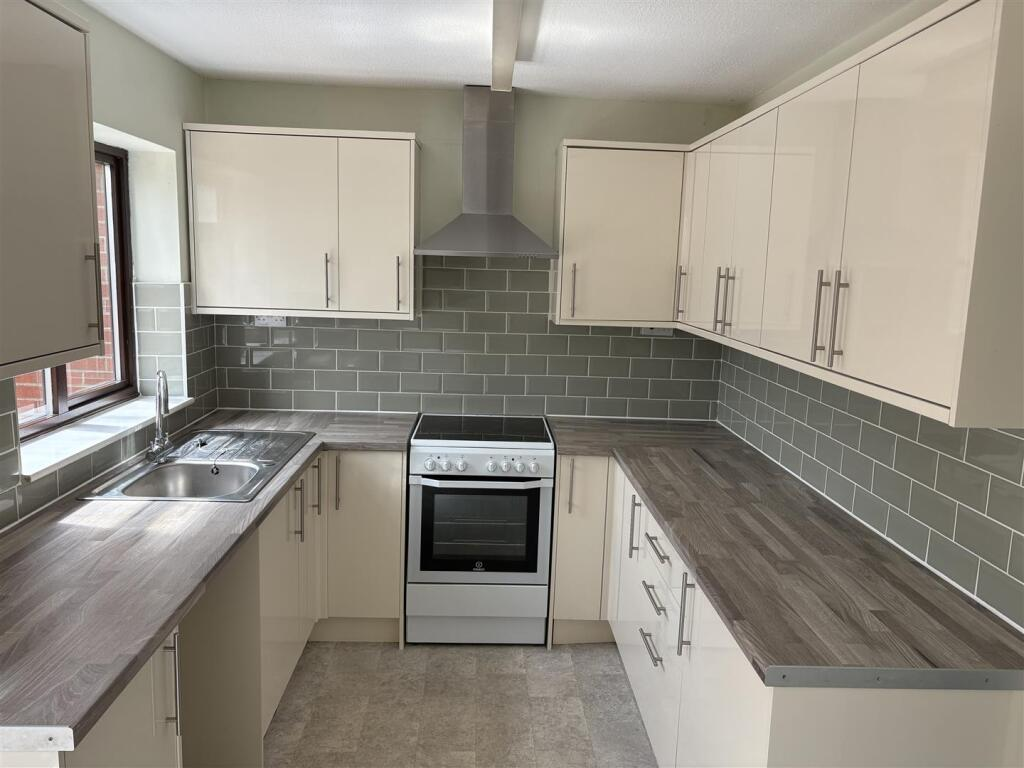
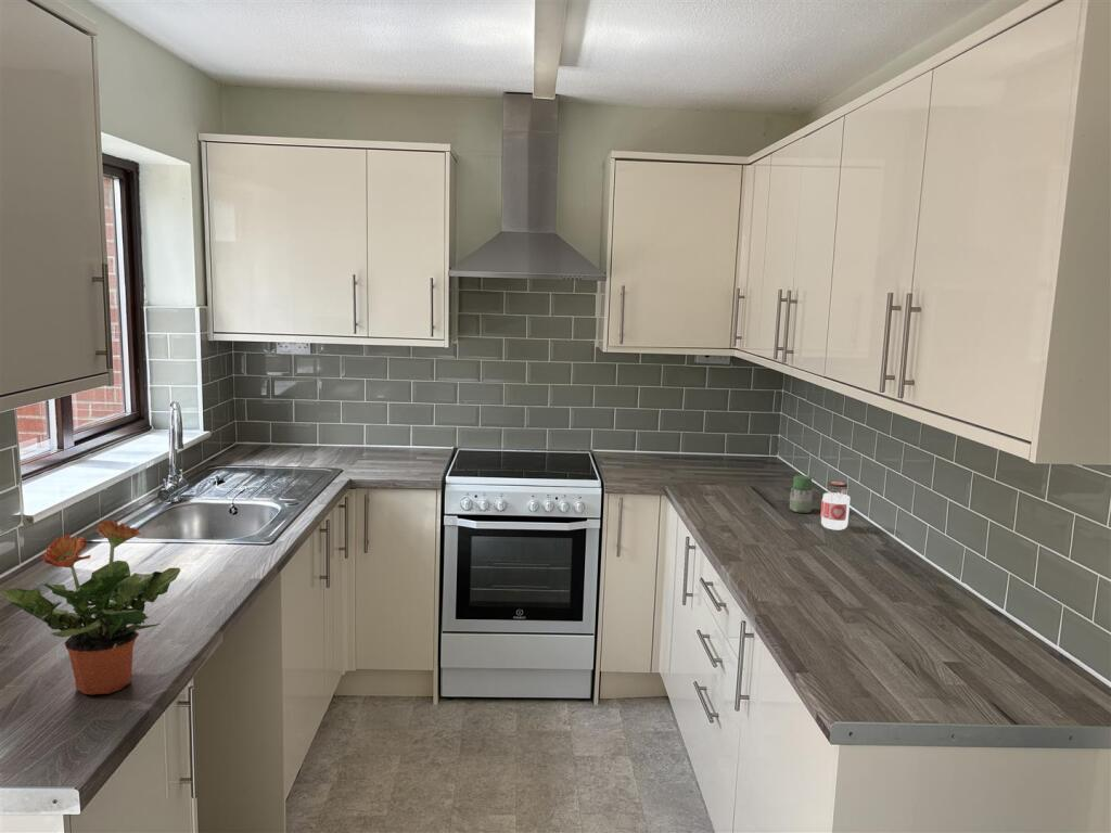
+ potted plant (95, 605)
+ jar (801, 494)
+ jar (835, 505)
